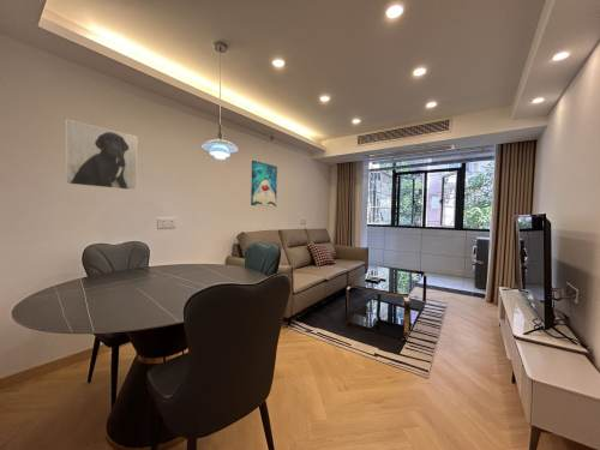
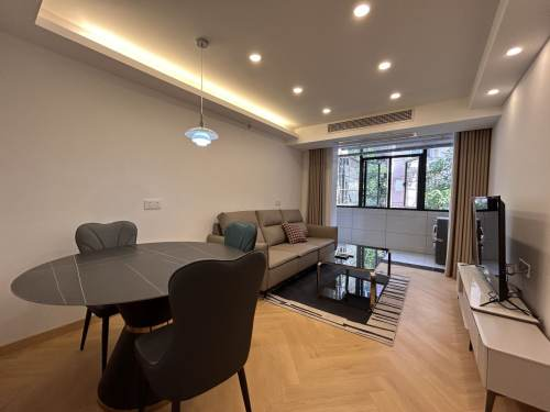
- wall art (264, 185)
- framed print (103, 157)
